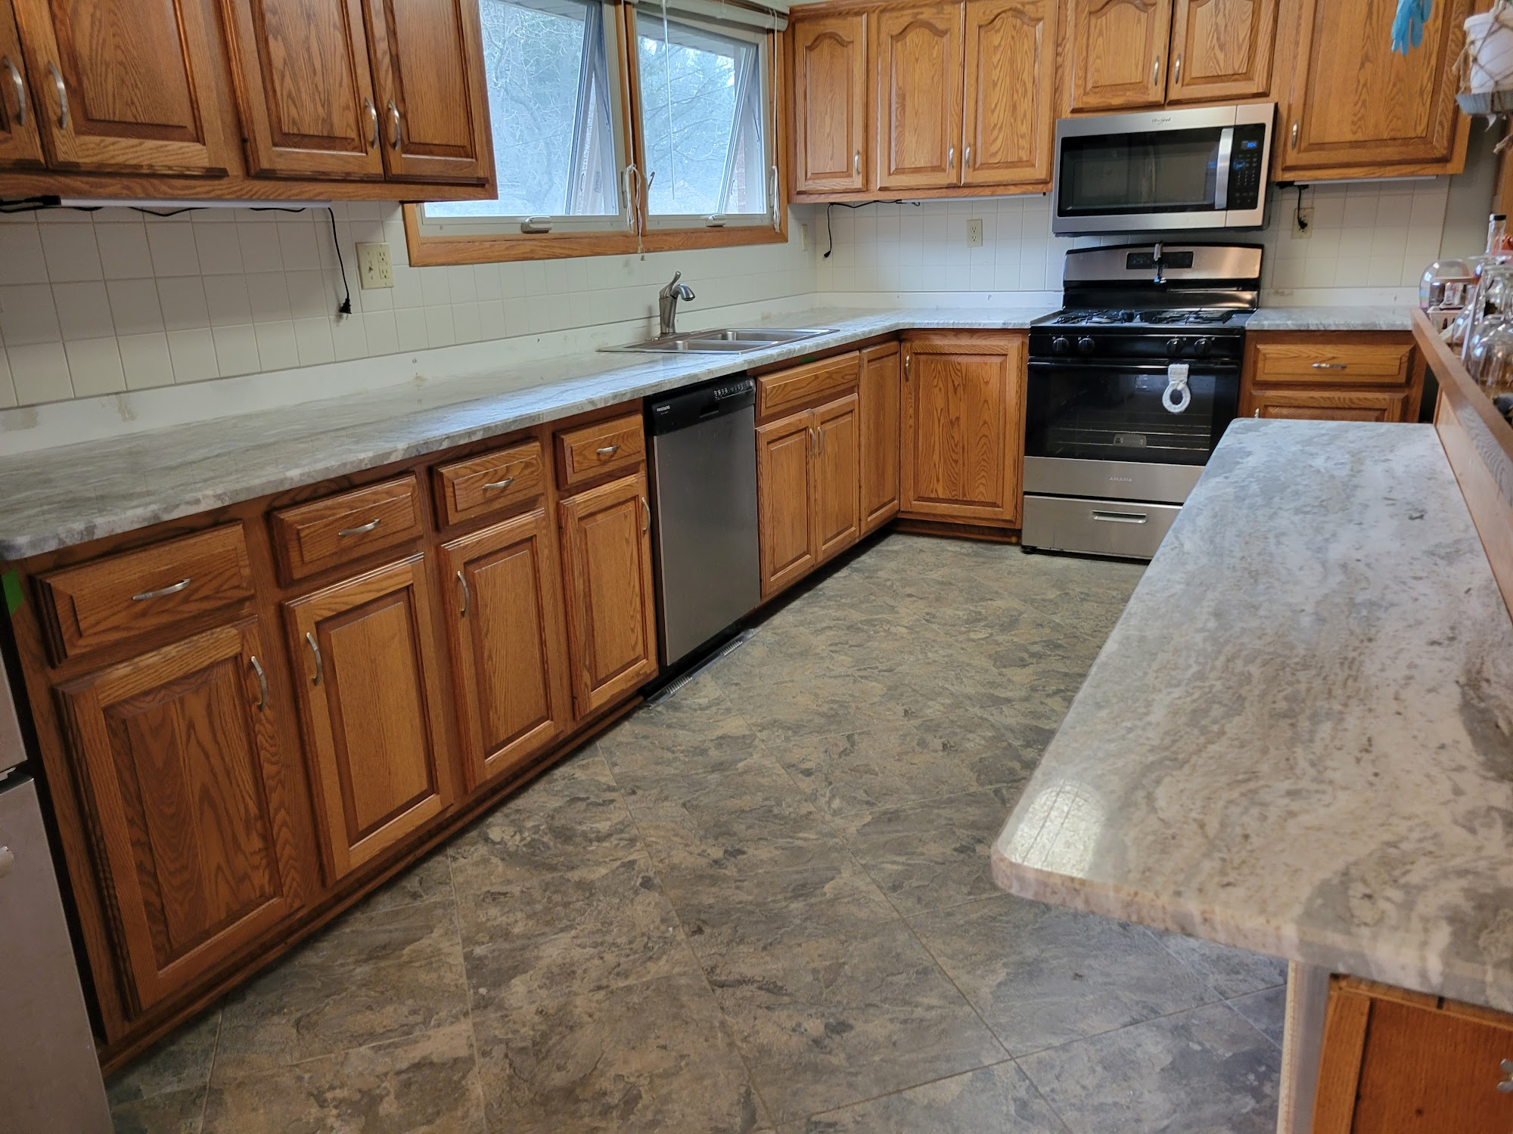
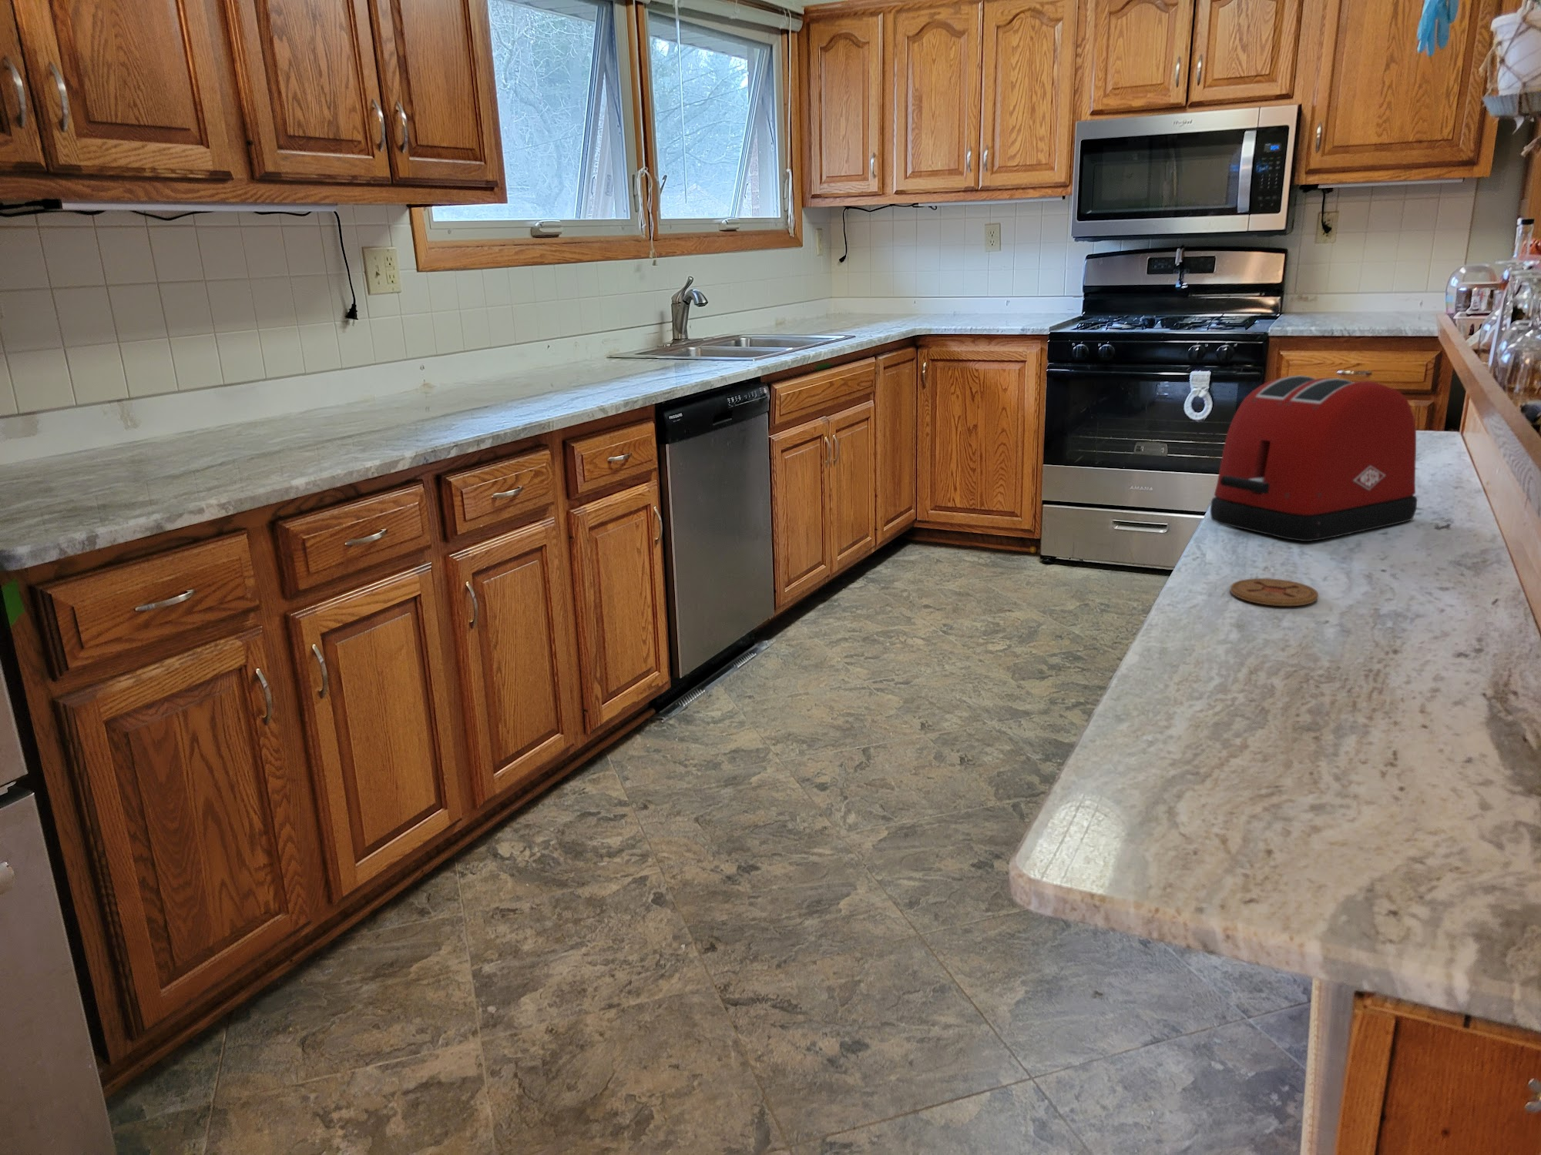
+ coaster (1274, 591)
+ toaster (1318, 450)
